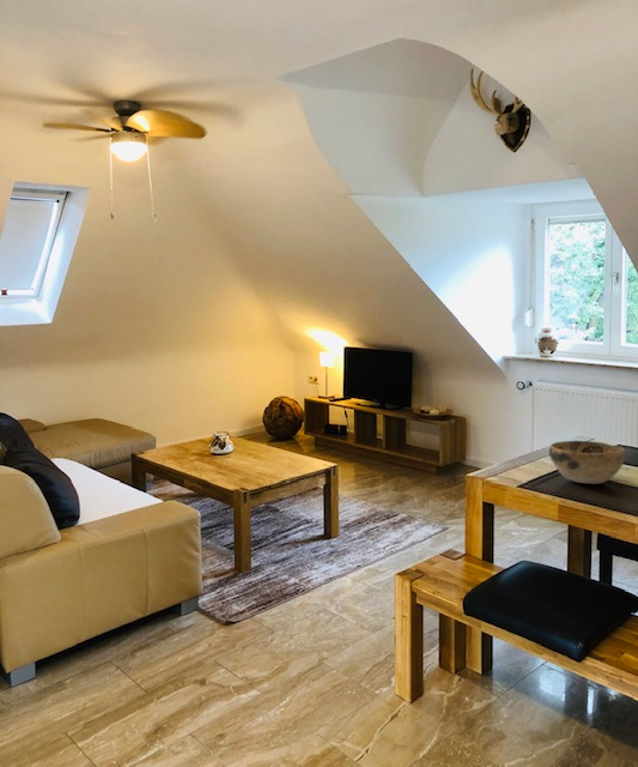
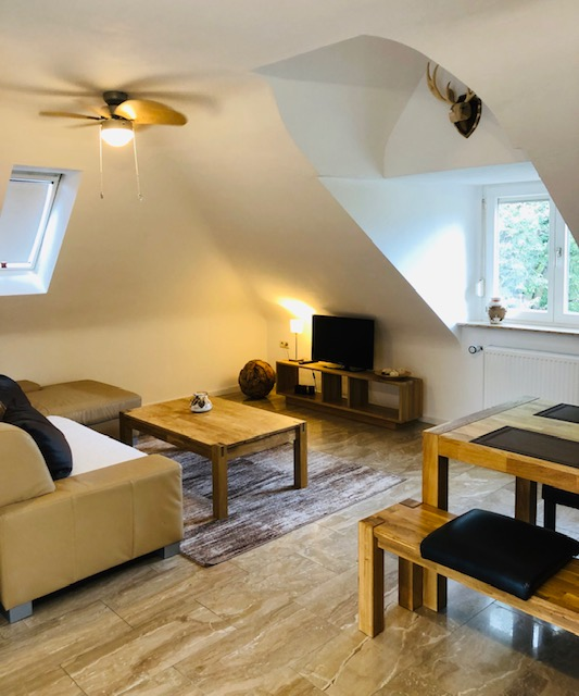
- decorative bowl (585, 464)
